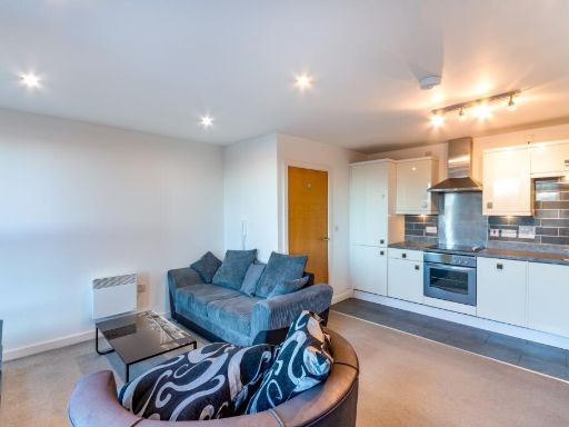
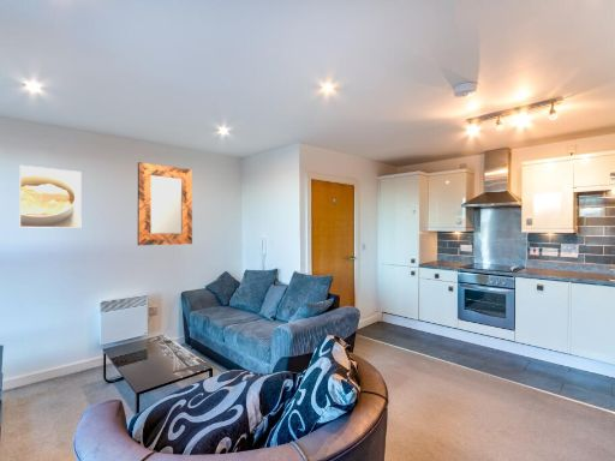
+ home mirror (166, 205)
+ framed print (52, 198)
